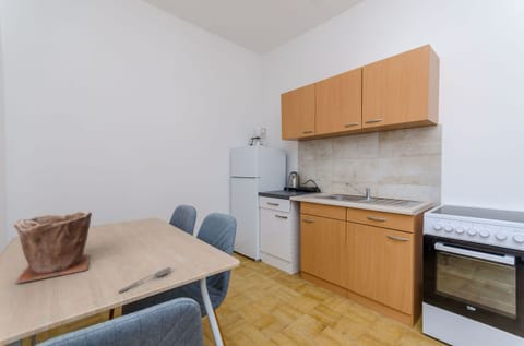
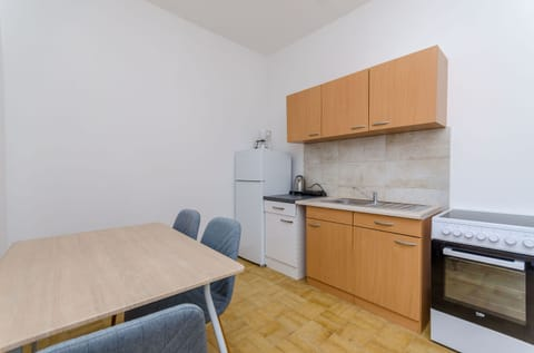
- spoon (146, 277)
- plant pot (57, 240)
